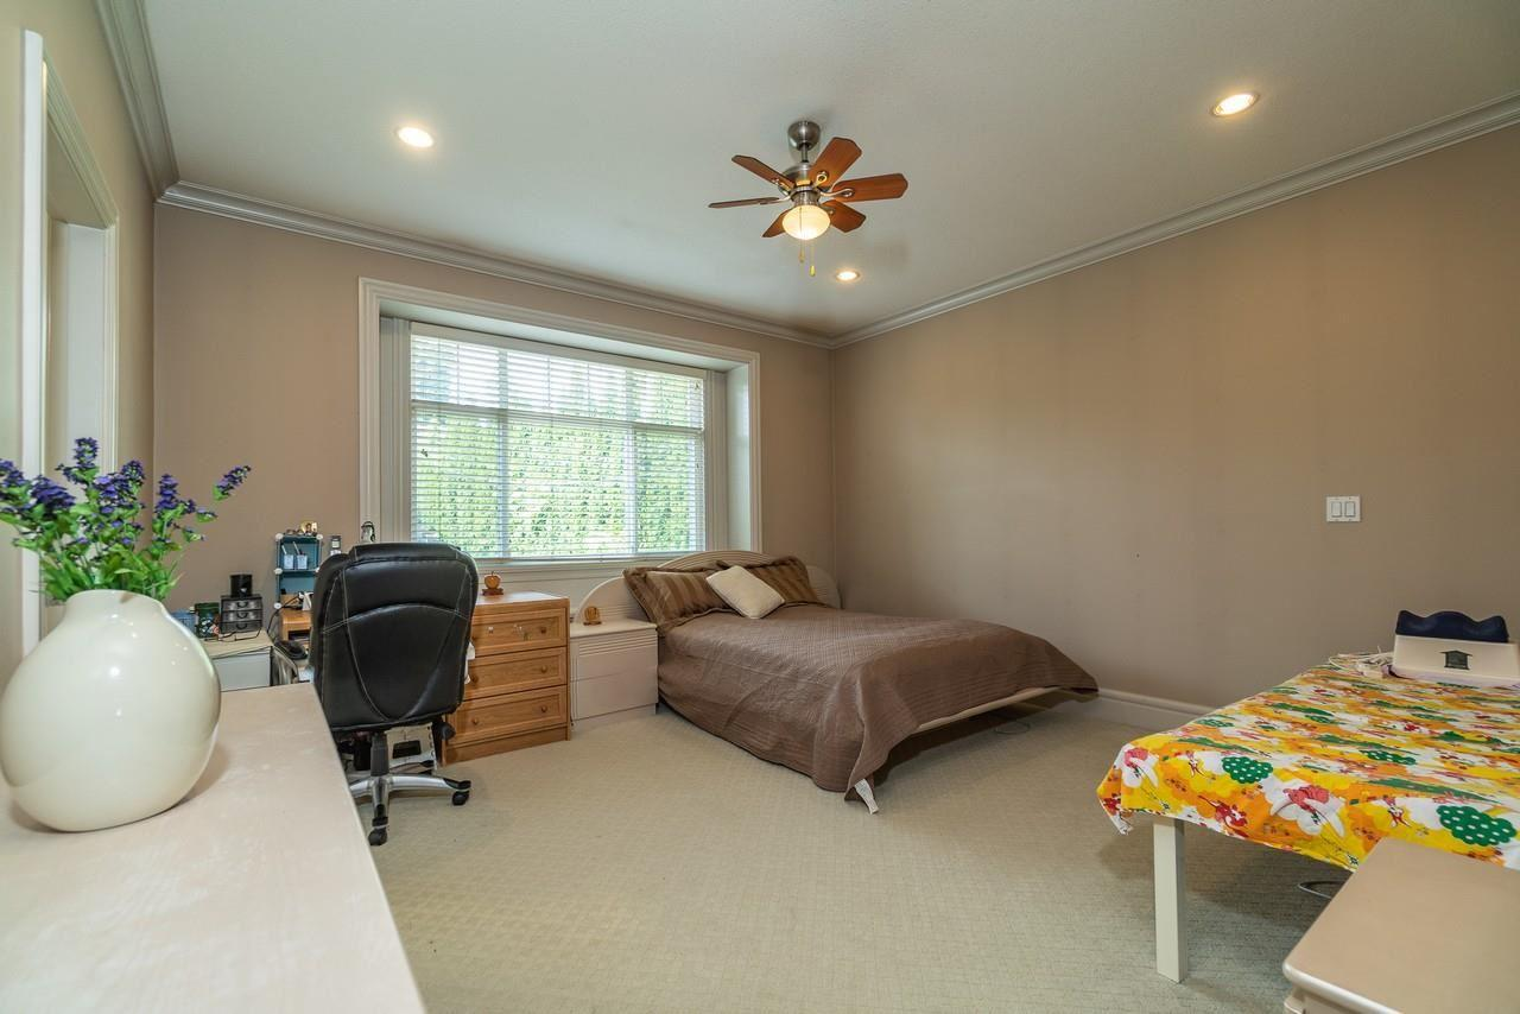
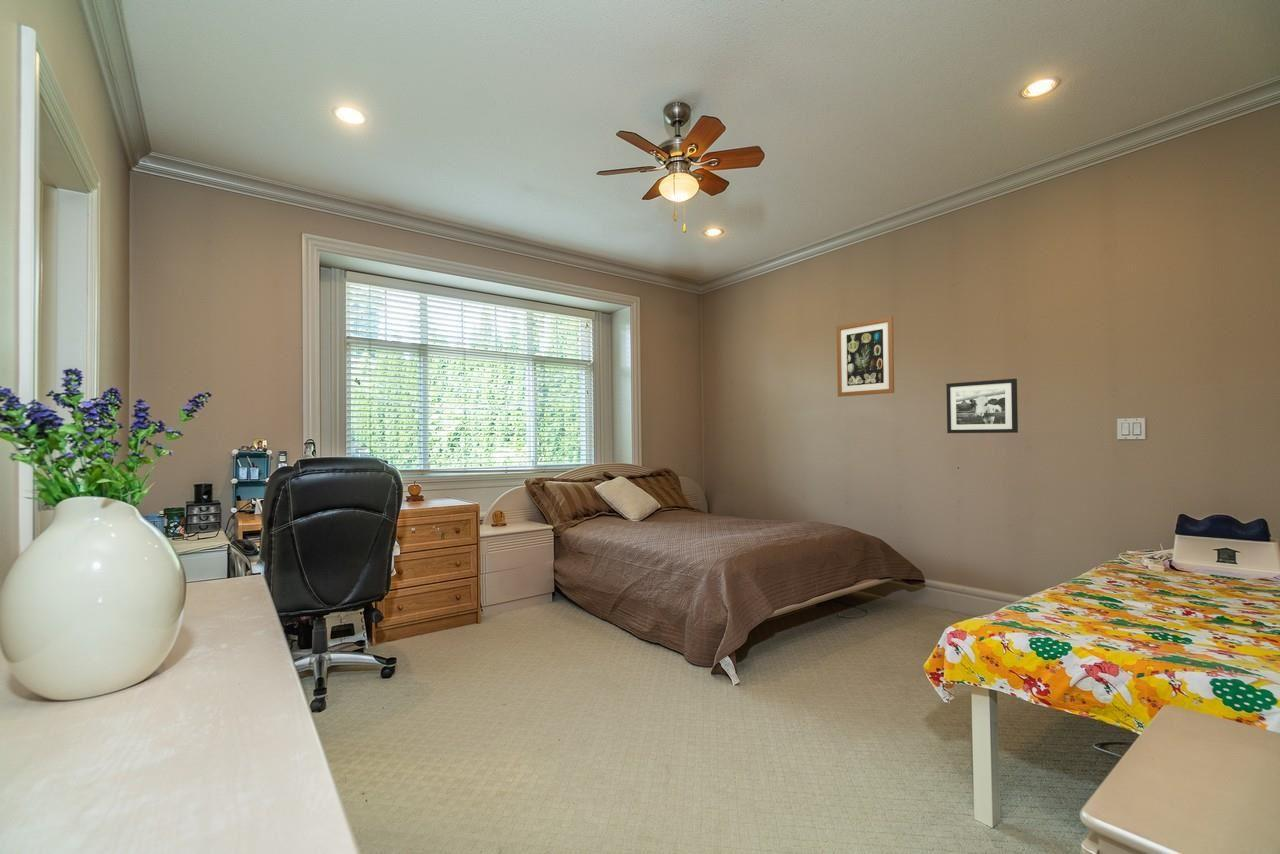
+ wall art (864, 358)
+ picture frame (980, 407)
